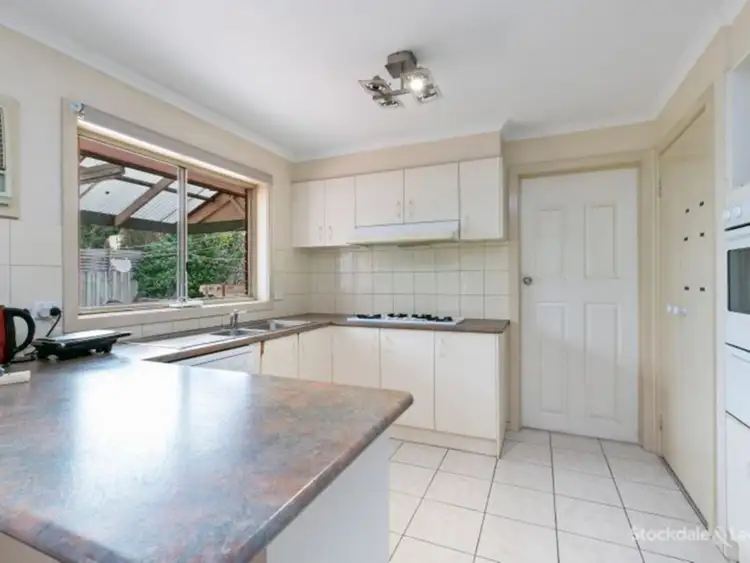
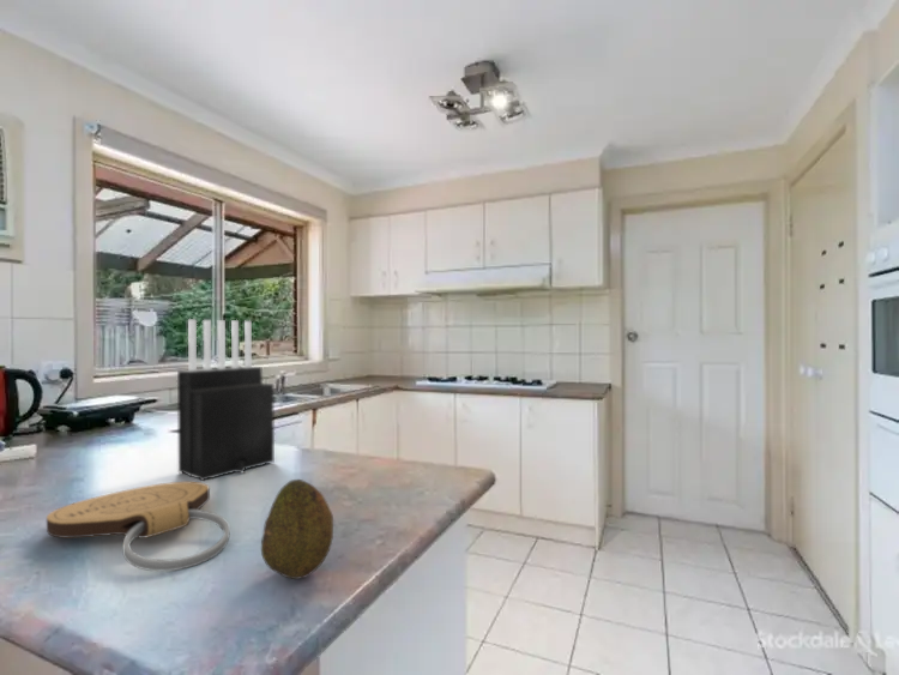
+ key chain (151, 514)
+ knife block (230, 393)
+ avocado (297, 526)
